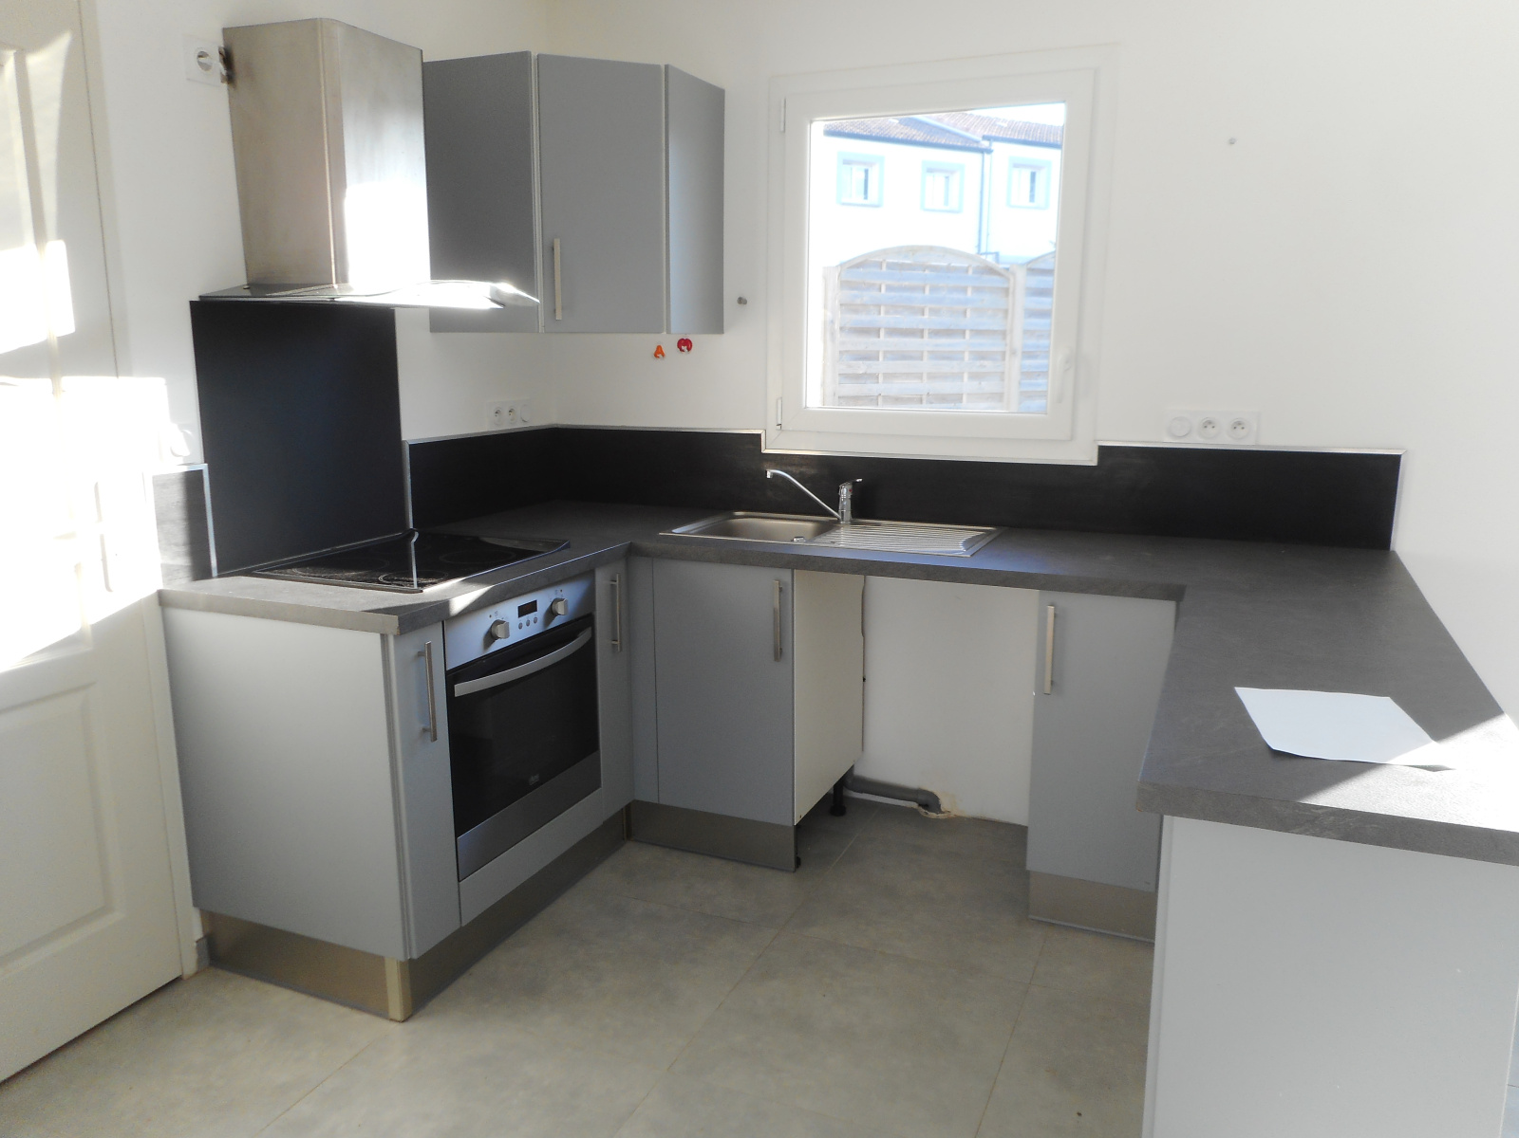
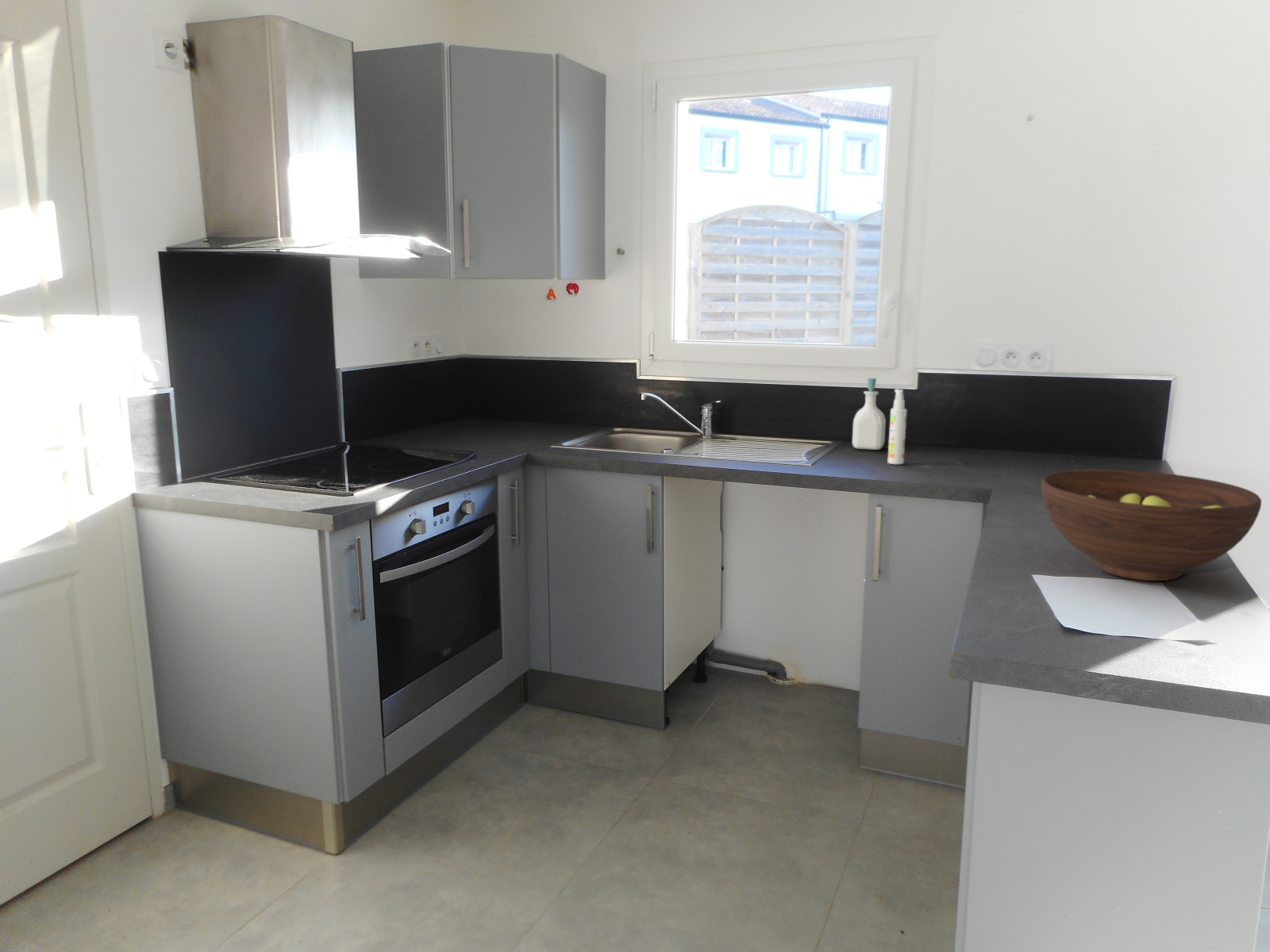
+ fruit bowl (1141, 530)
+ spray bottle (897, 426)
+ soap bottle (870, 413)
